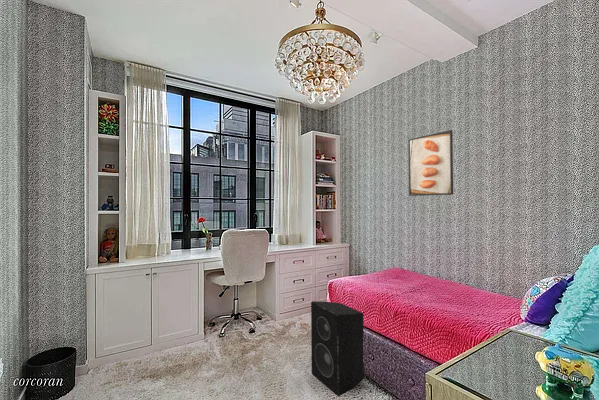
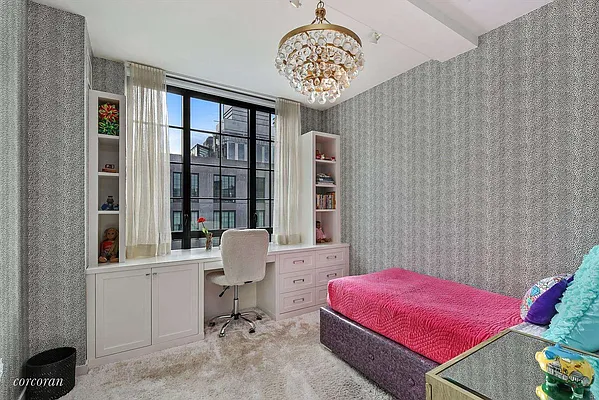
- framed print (429, 165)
- speaker (338, 340)
